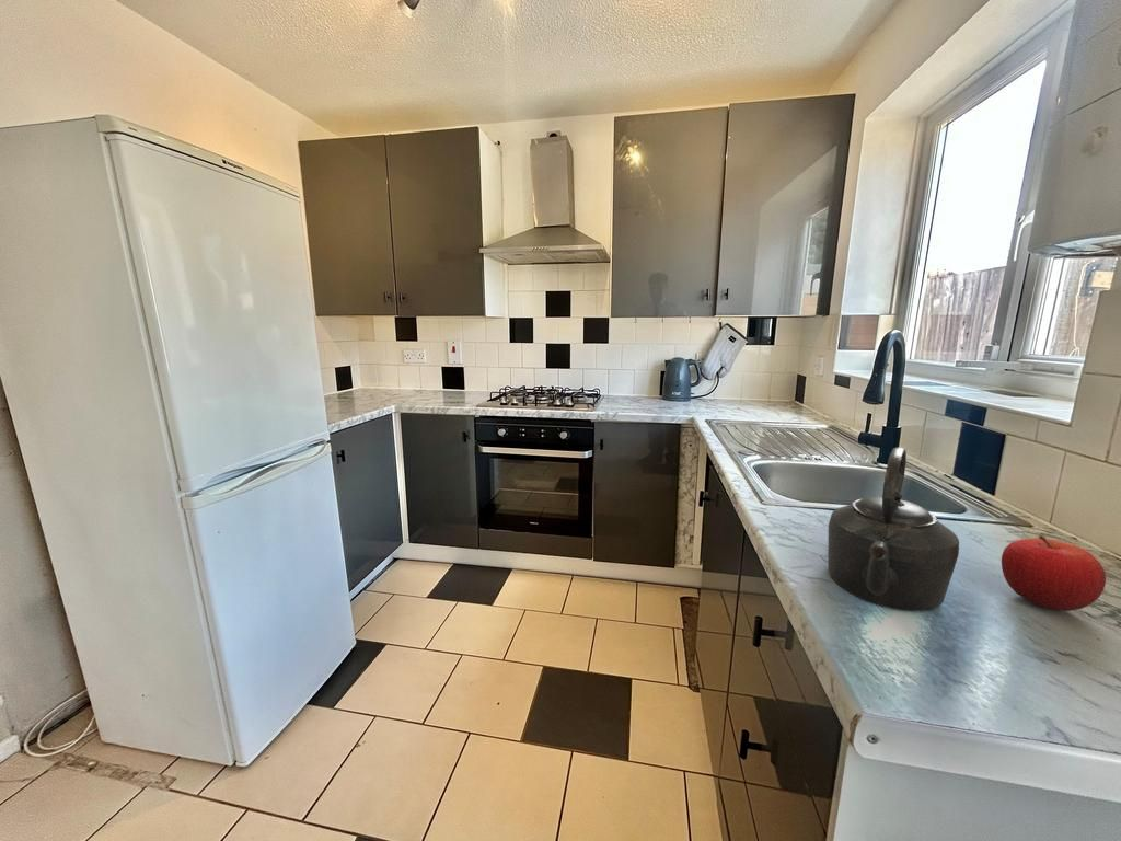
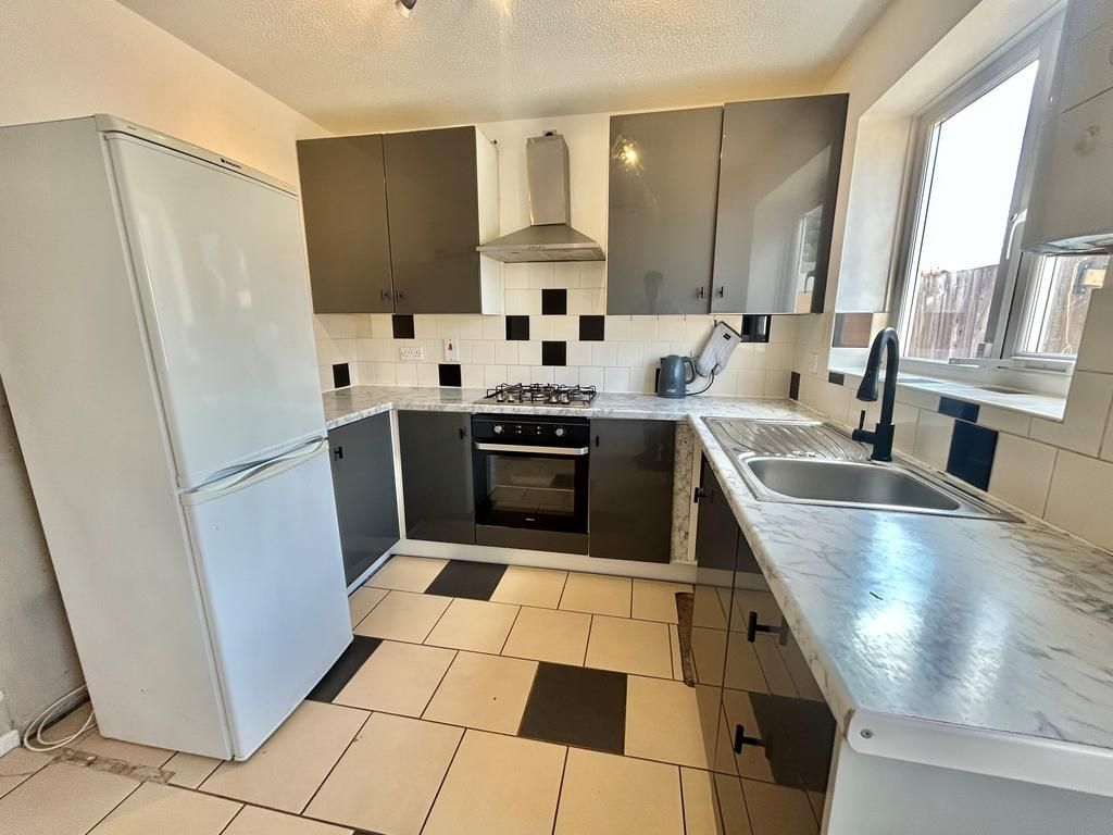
- kettle (888, 528)
- fruit (1050, 571)
